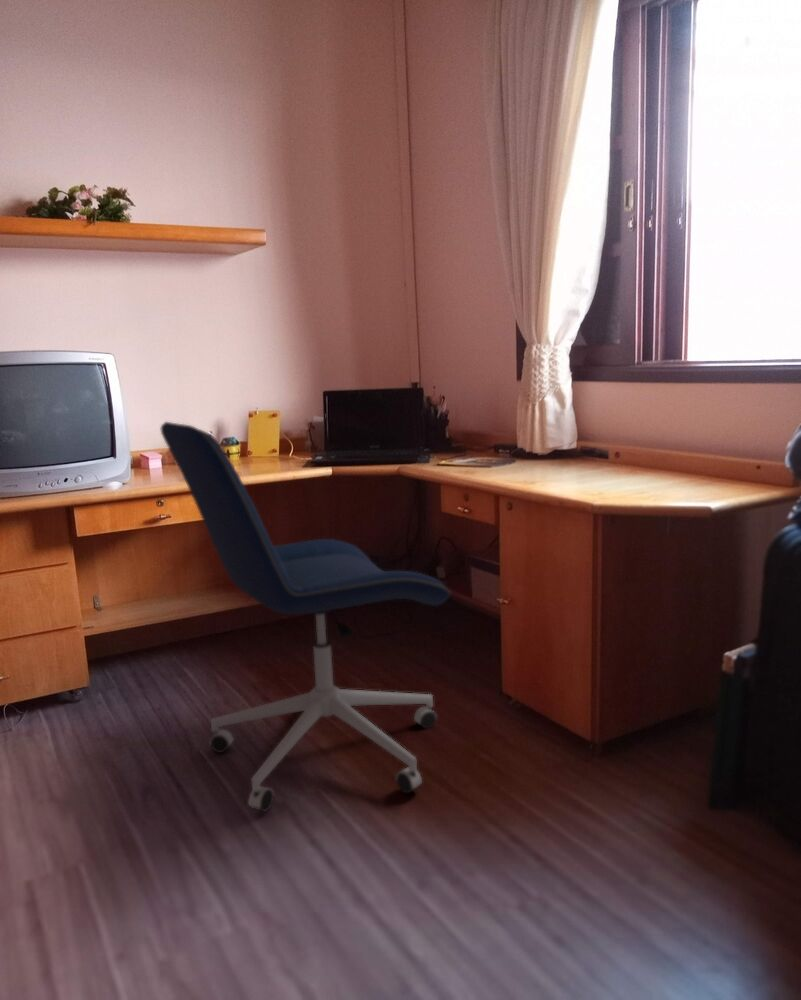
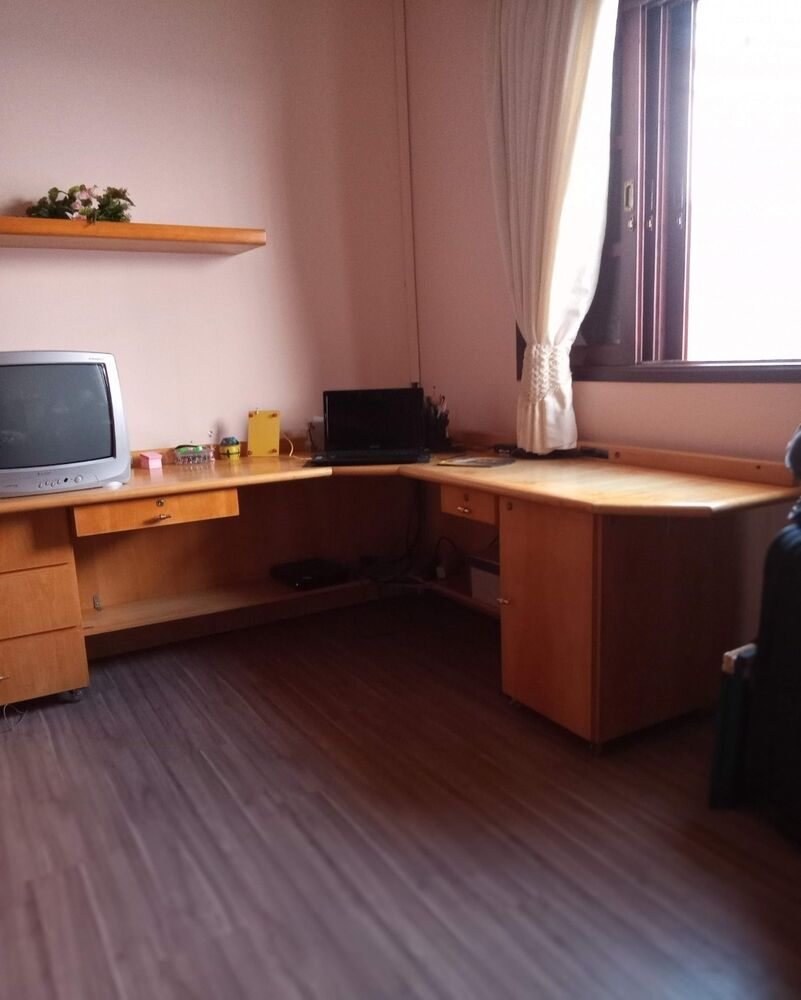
- office chair (315, 590)
